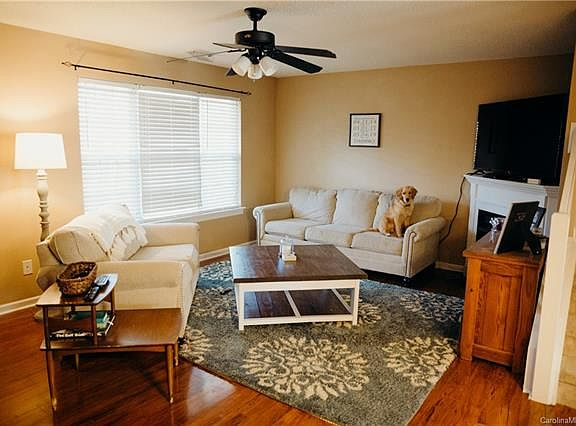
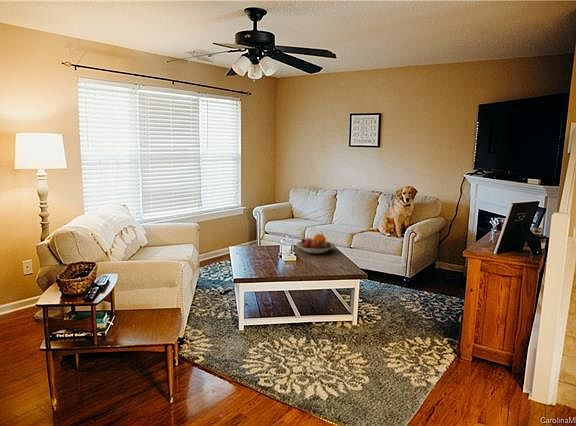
+ fruit bowl (315, 243)
